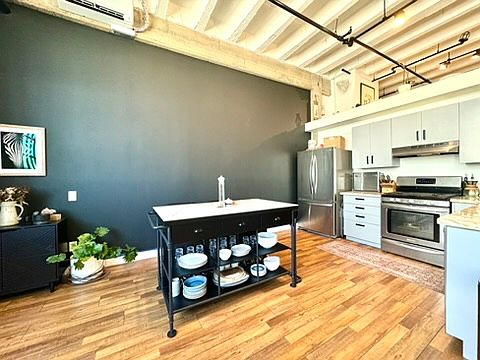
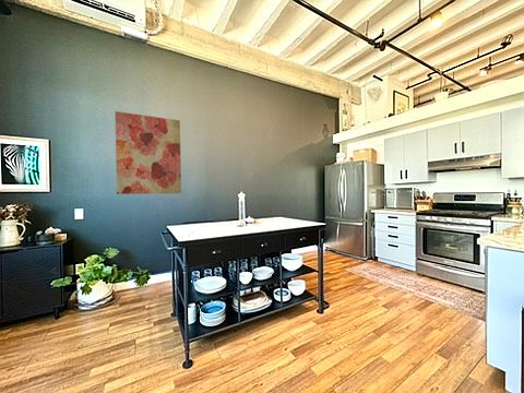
+ wall art (150, 155)
